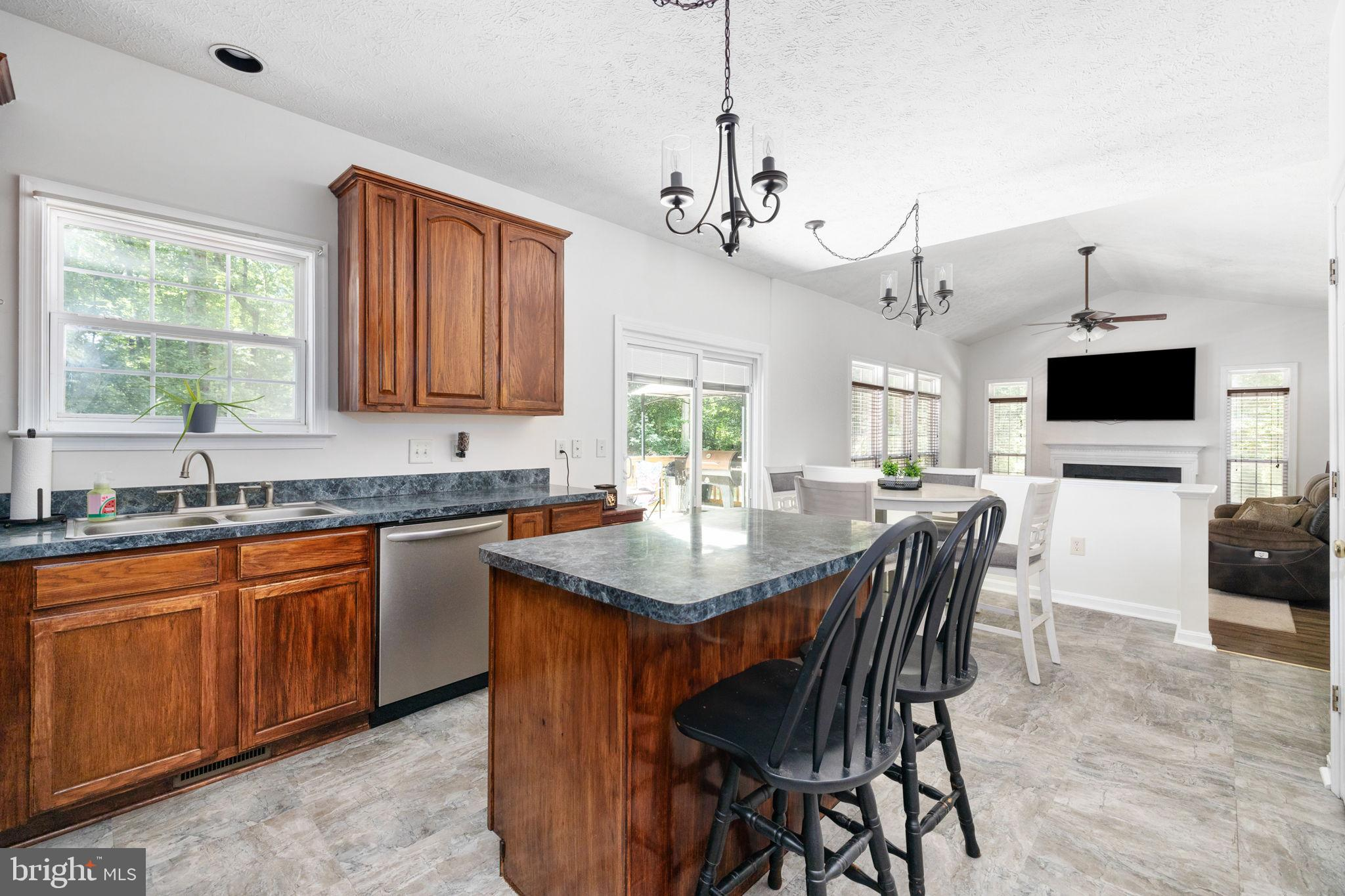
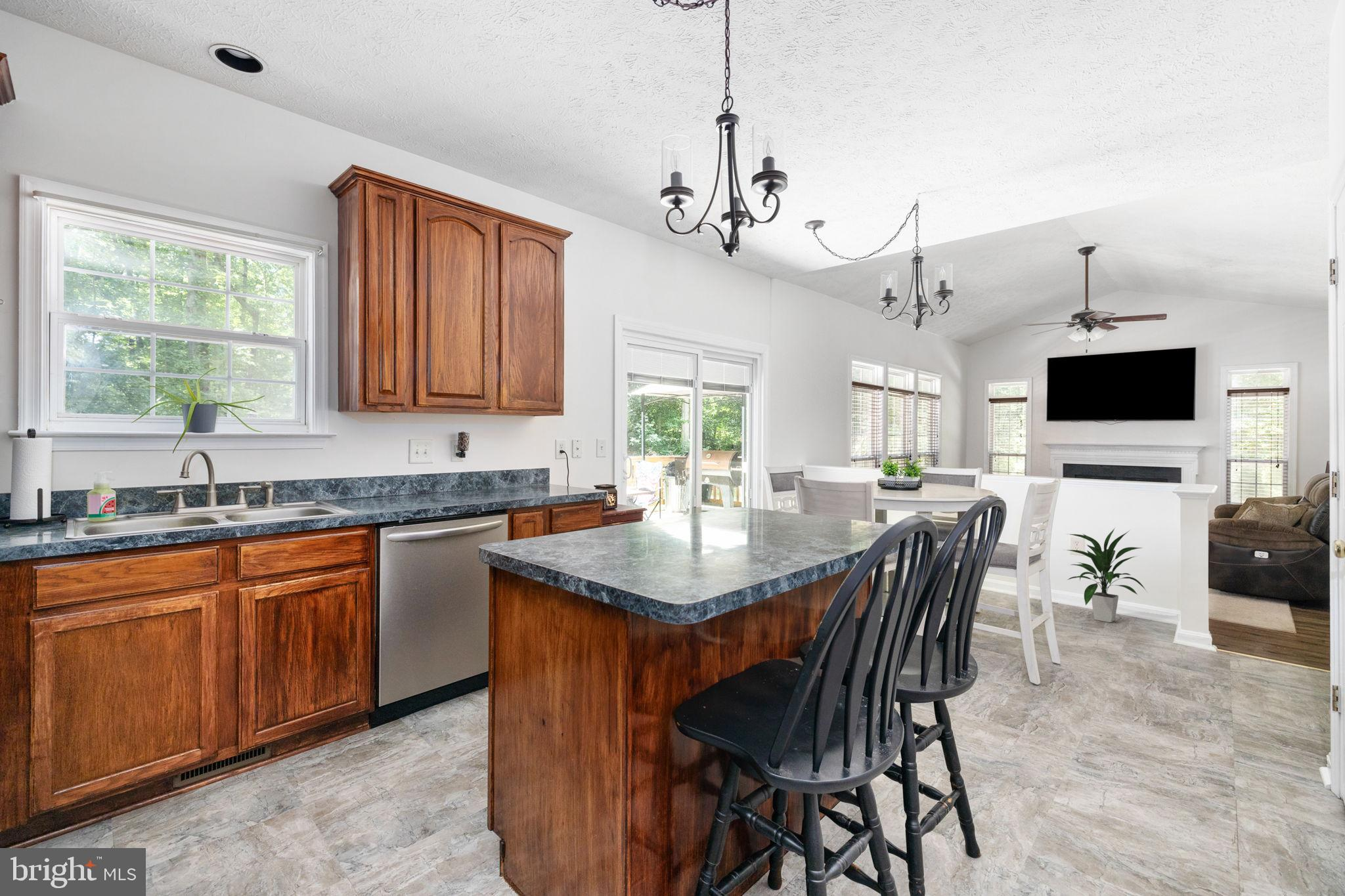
+ indoor plant (1101, 573)
